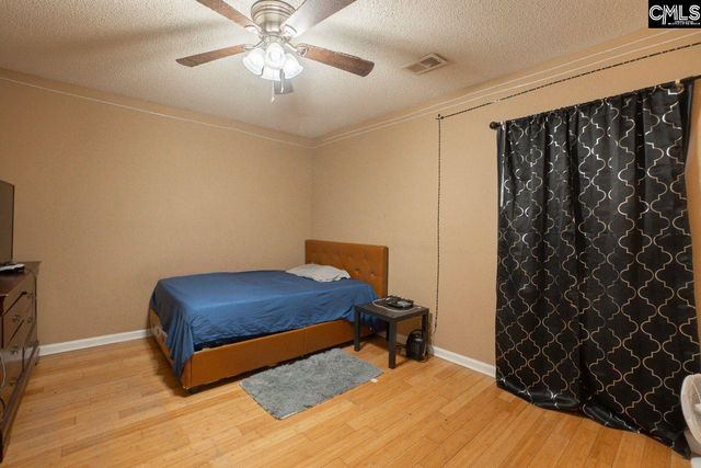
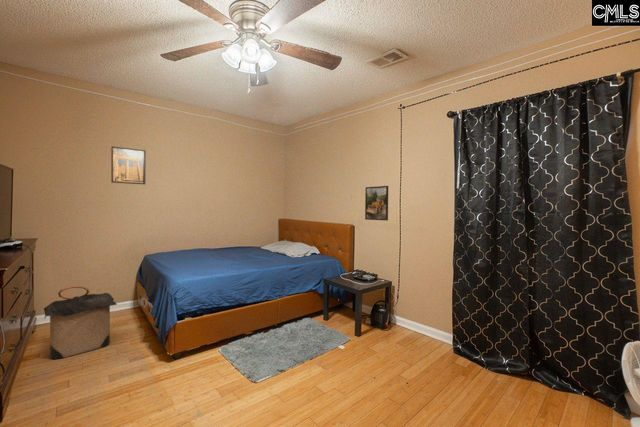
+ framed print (376, 203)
+ laundry hamper (82, 315)
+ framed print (128, 166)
